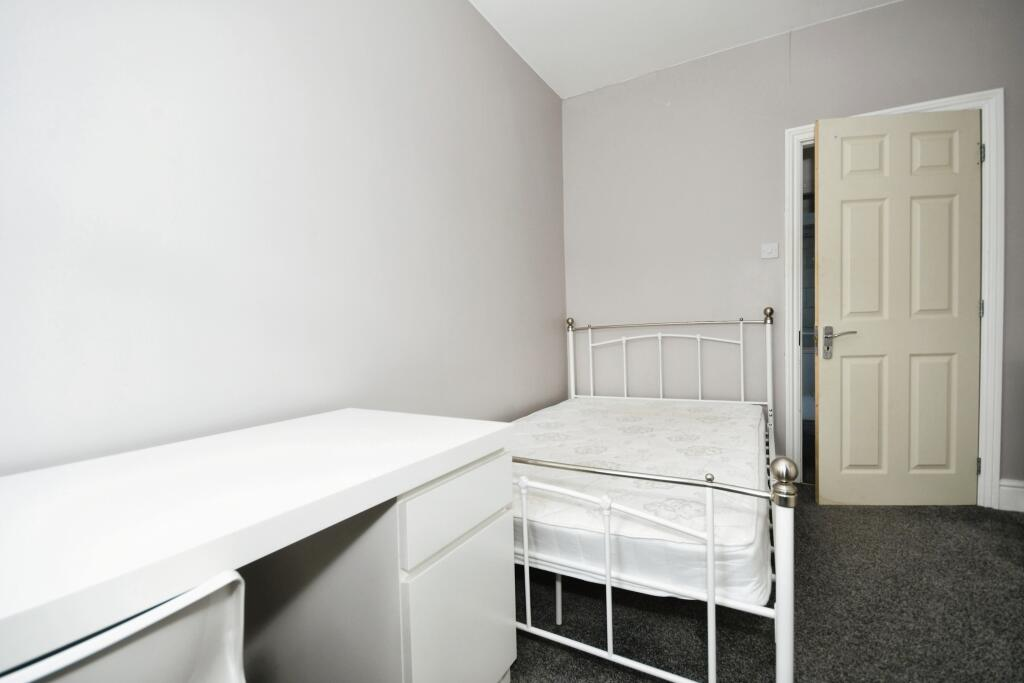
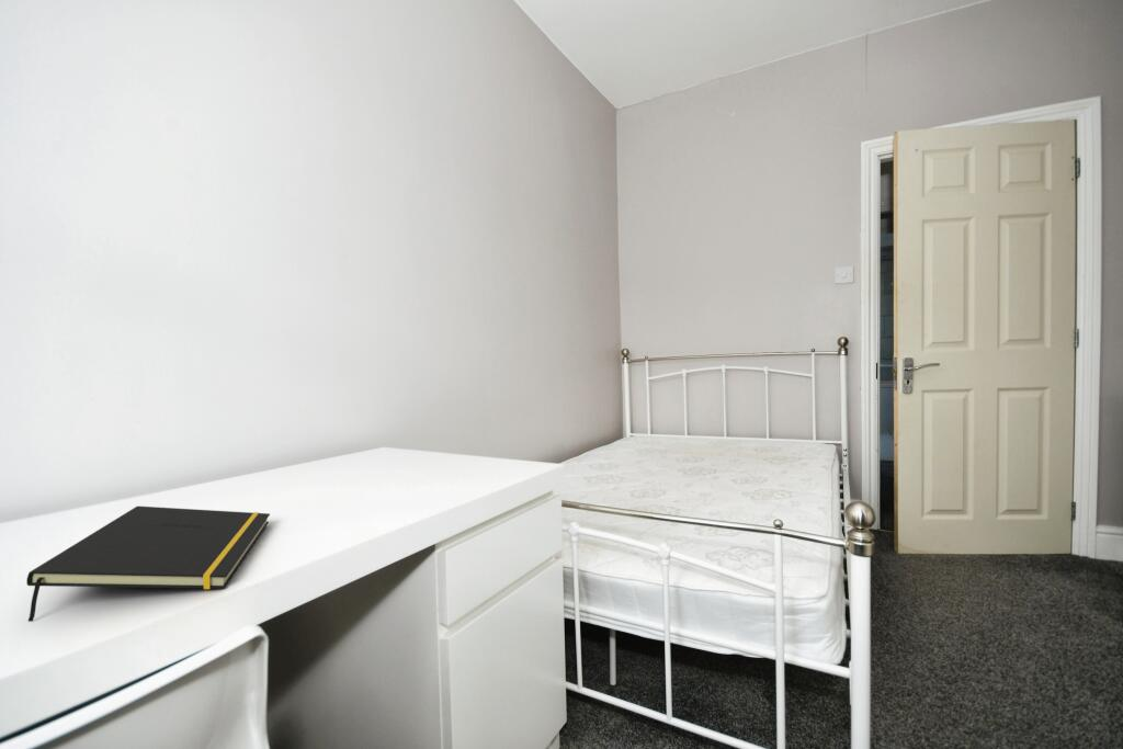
+ notepad (174, 542)
